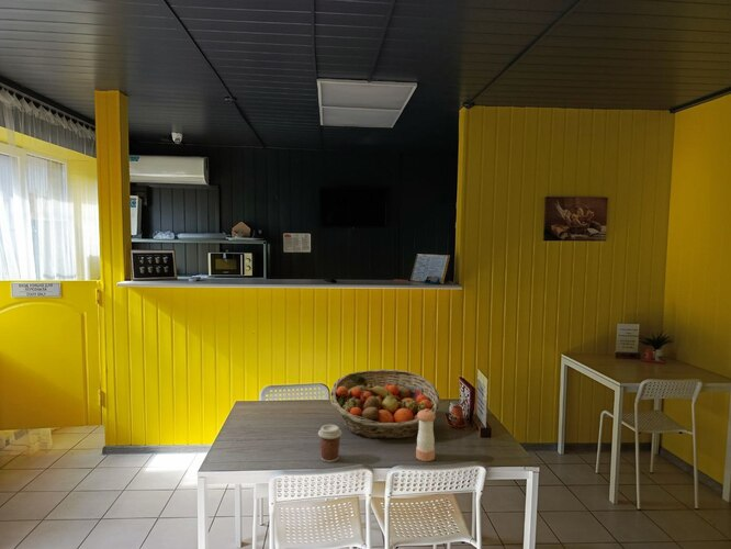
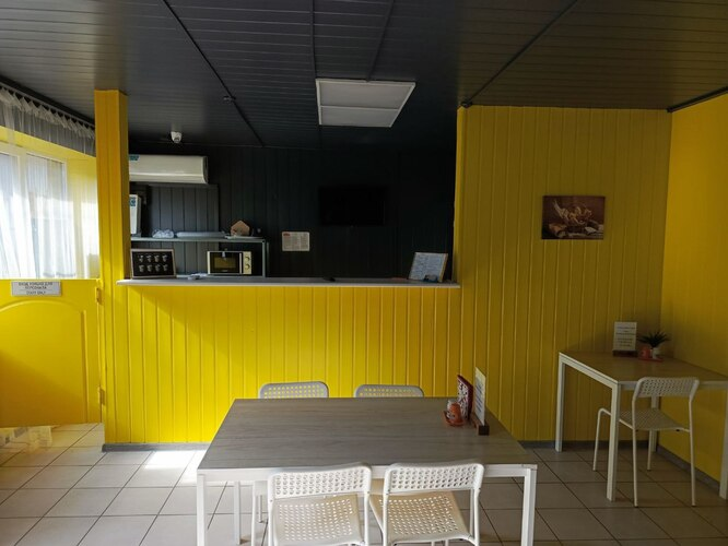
- pepper shaker (425, 433)
- fruit basket (384, 403)
- coffee cup (329, 442)
